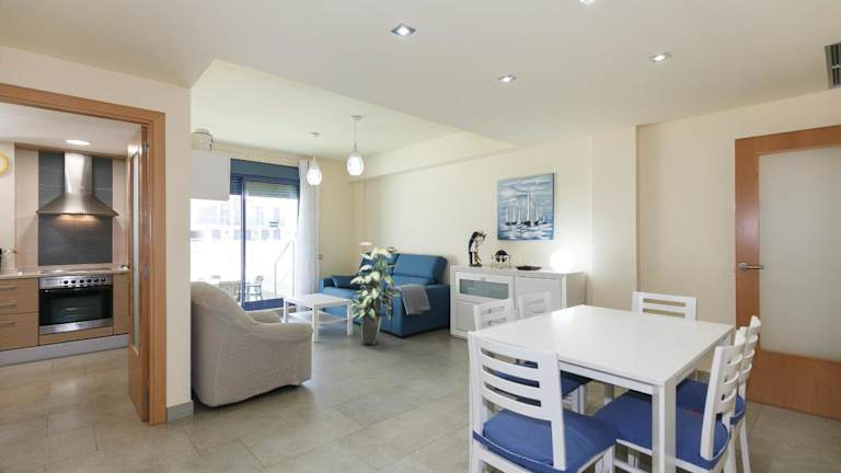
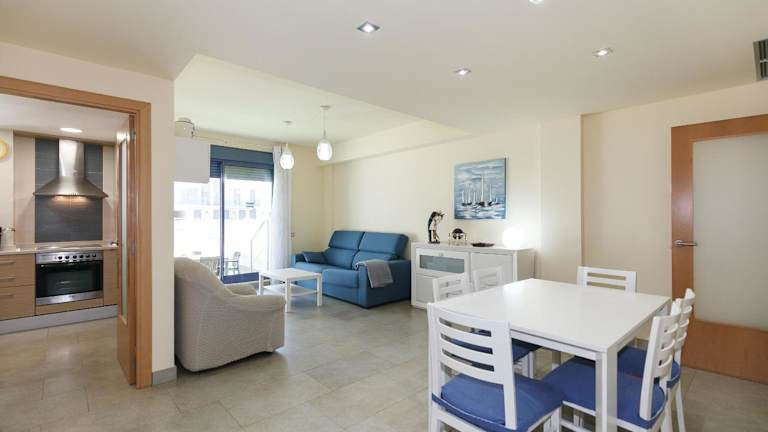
- indoor plant (372, 292)
